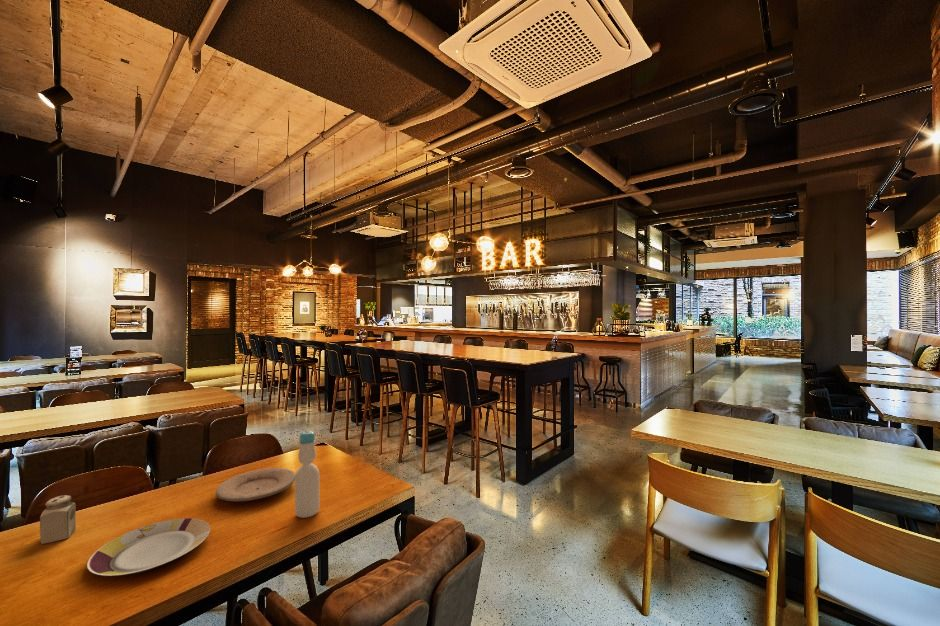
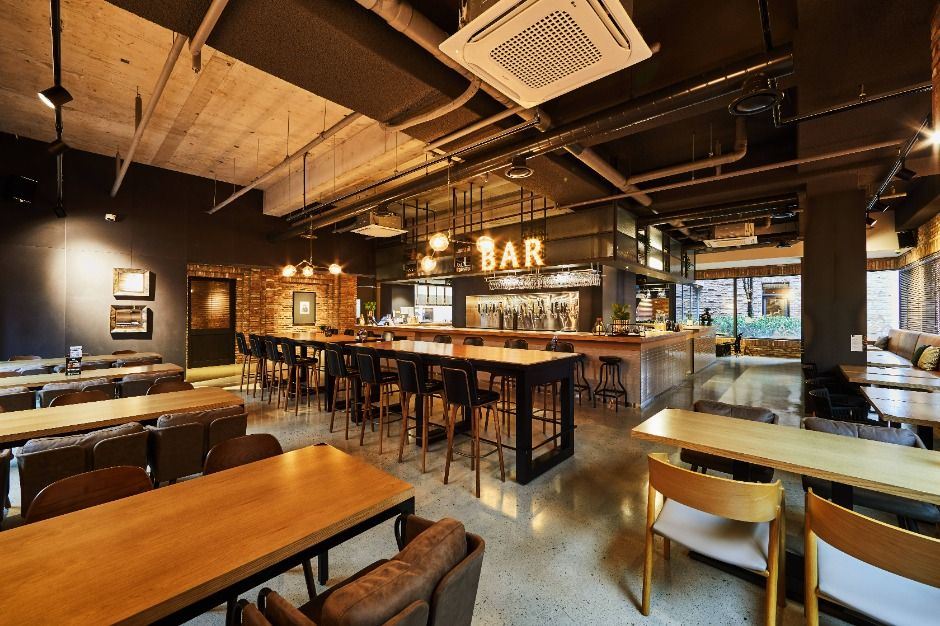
- plate (257, 486)
- bottle (307, 472)
- plate (153, 547)
- salt shaker (58, 517)
